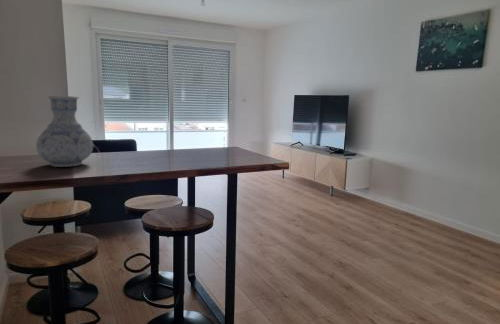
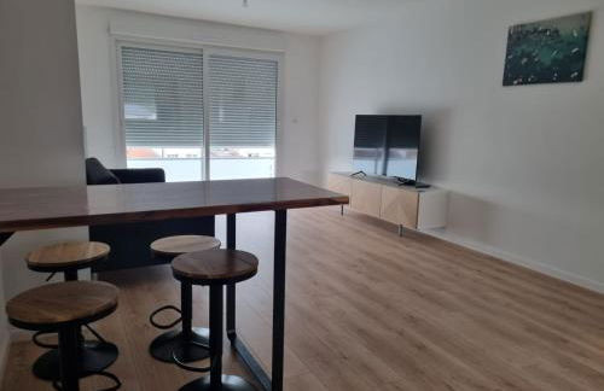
- vase (64, 130)
